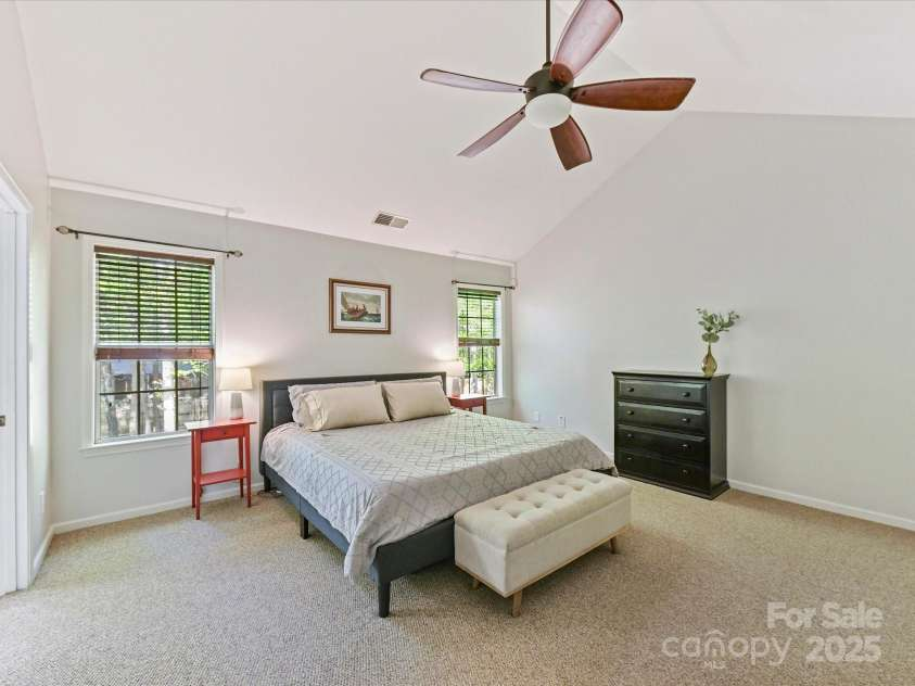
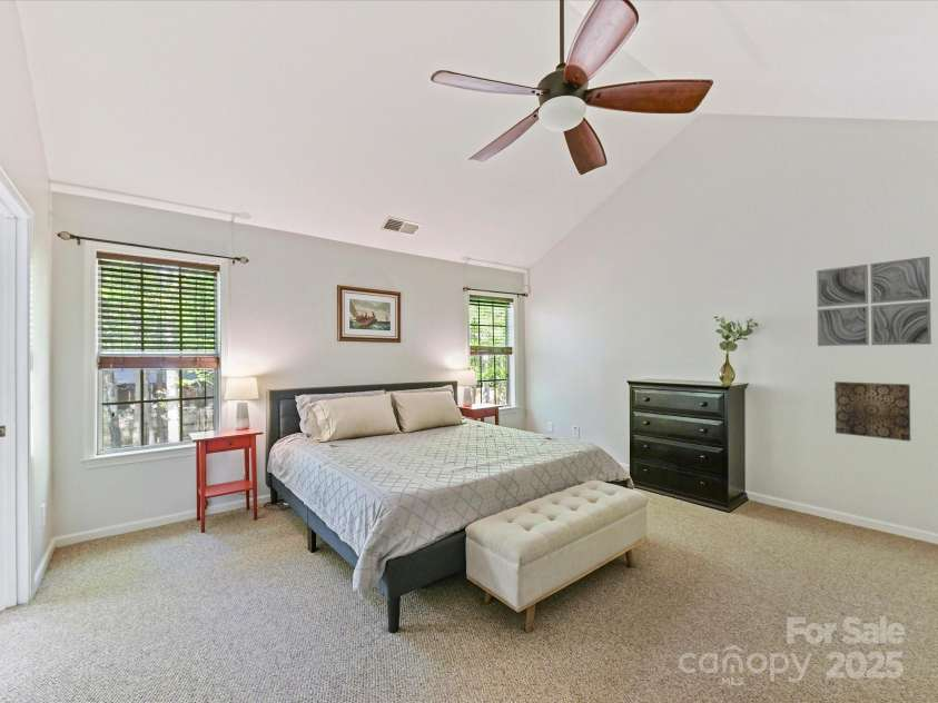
+ wall art (868, 306)
+ wall art (870, 409)
